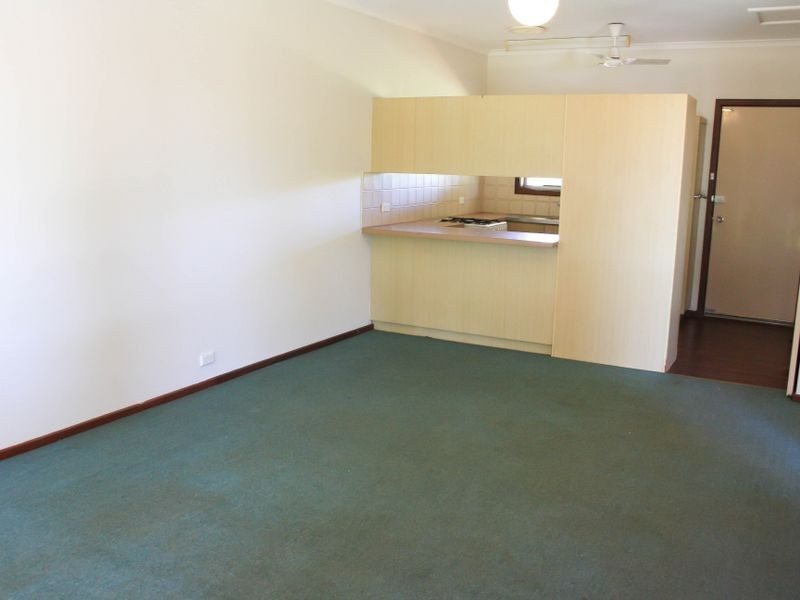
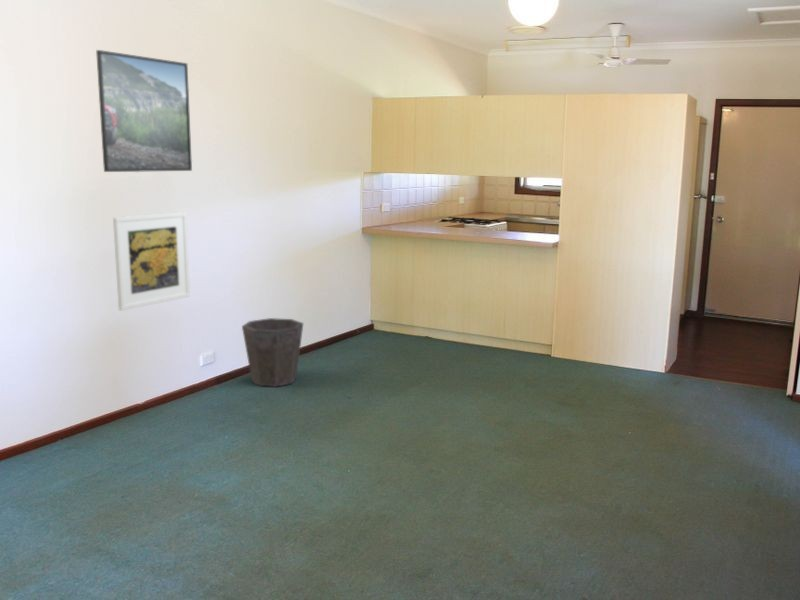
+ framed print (153, 259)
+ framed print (147, 115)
+ waste bin (273, 352)
